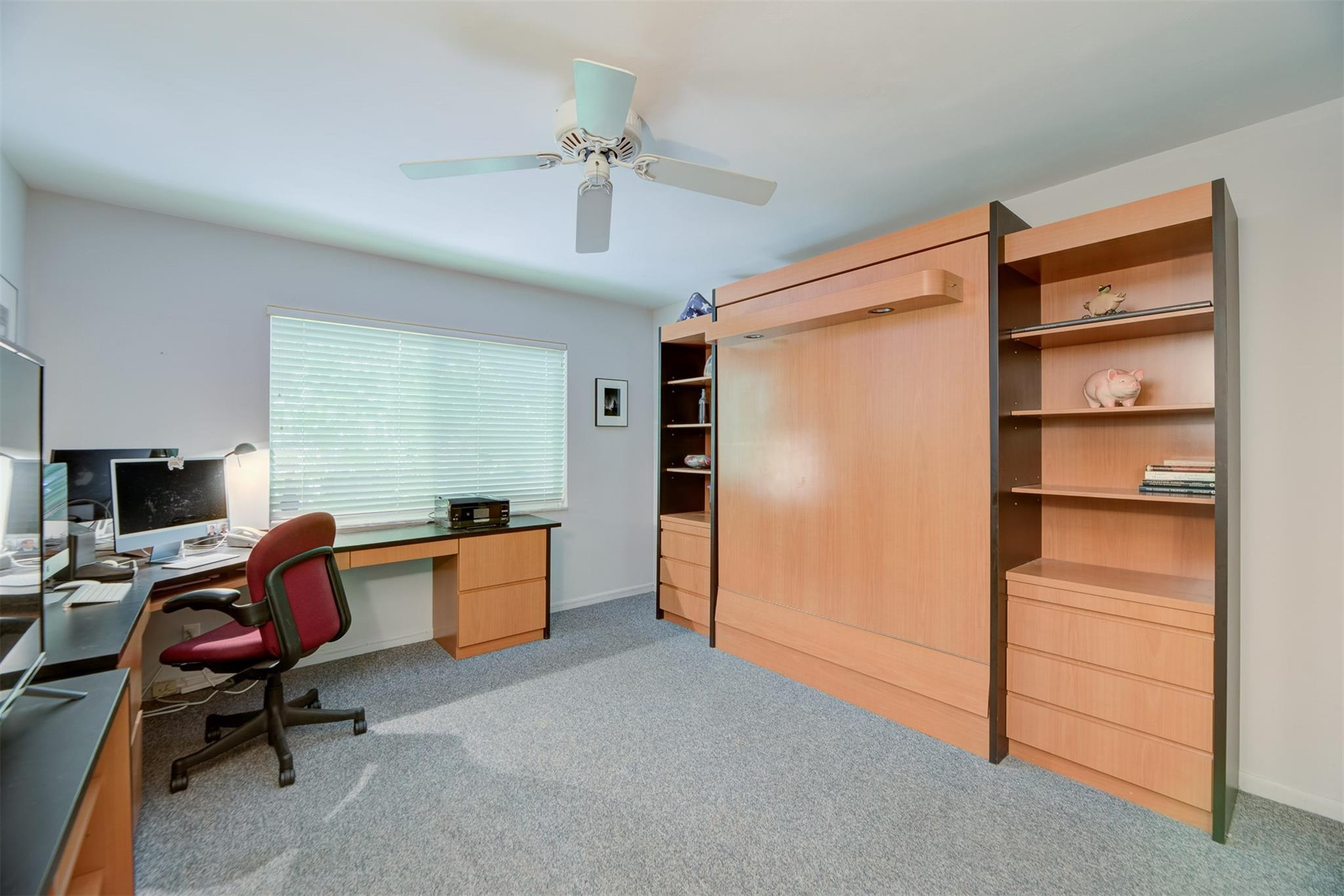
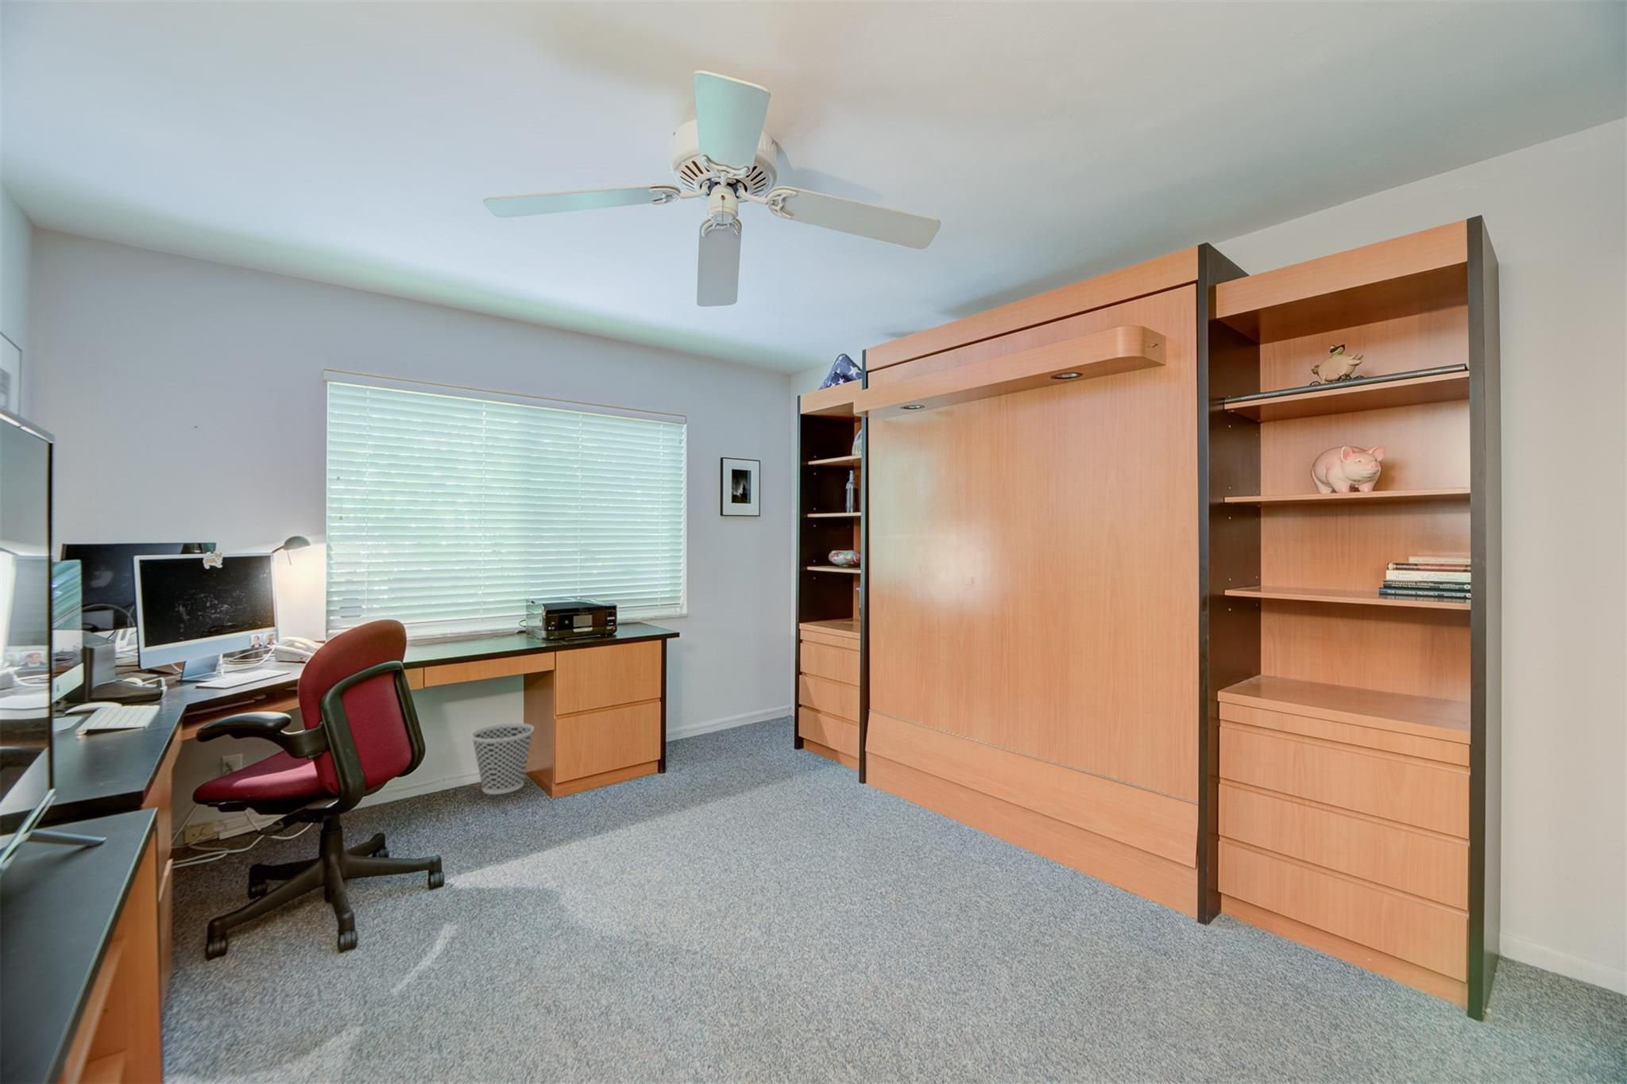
+ wastebasket (502, 759)
